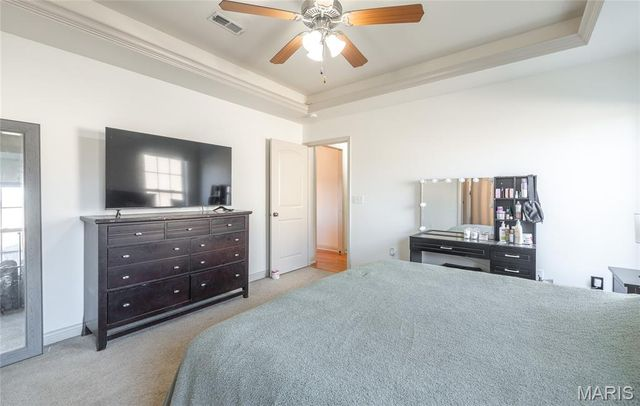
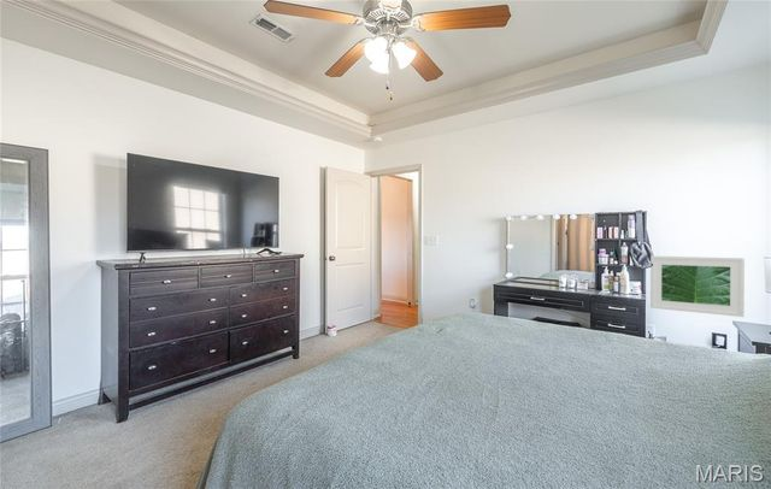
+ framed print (694, 284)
